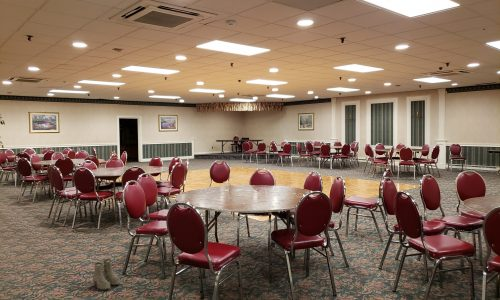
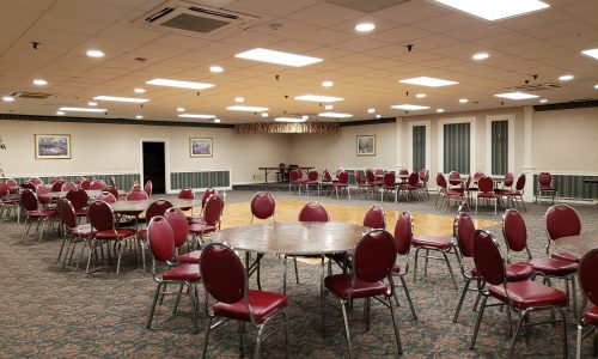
- boots (106, 273)
